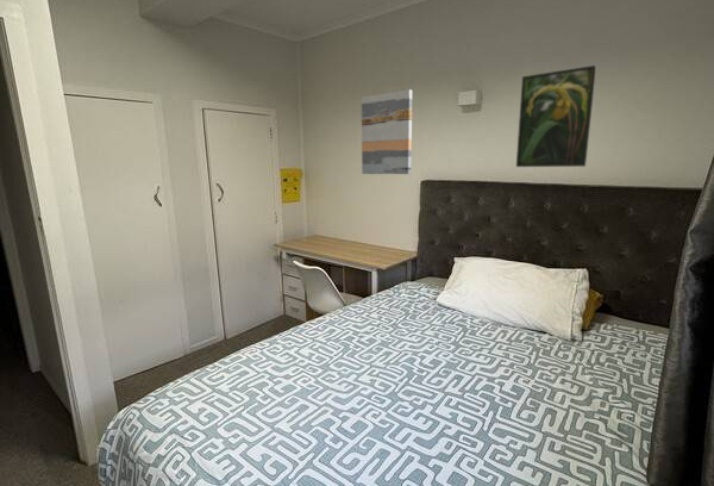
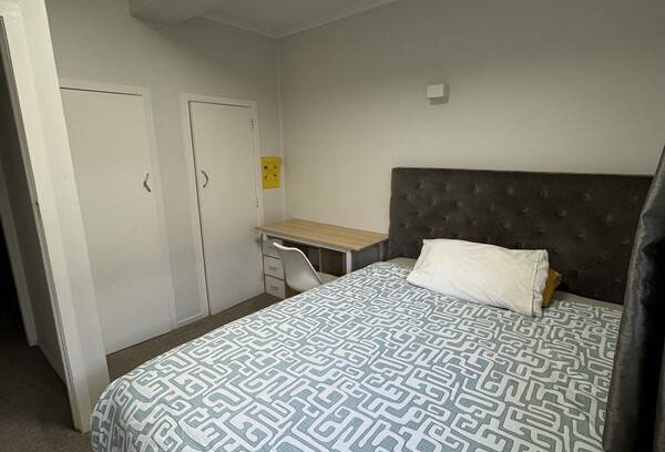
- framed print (552, 119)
- wall art (386, 135)
